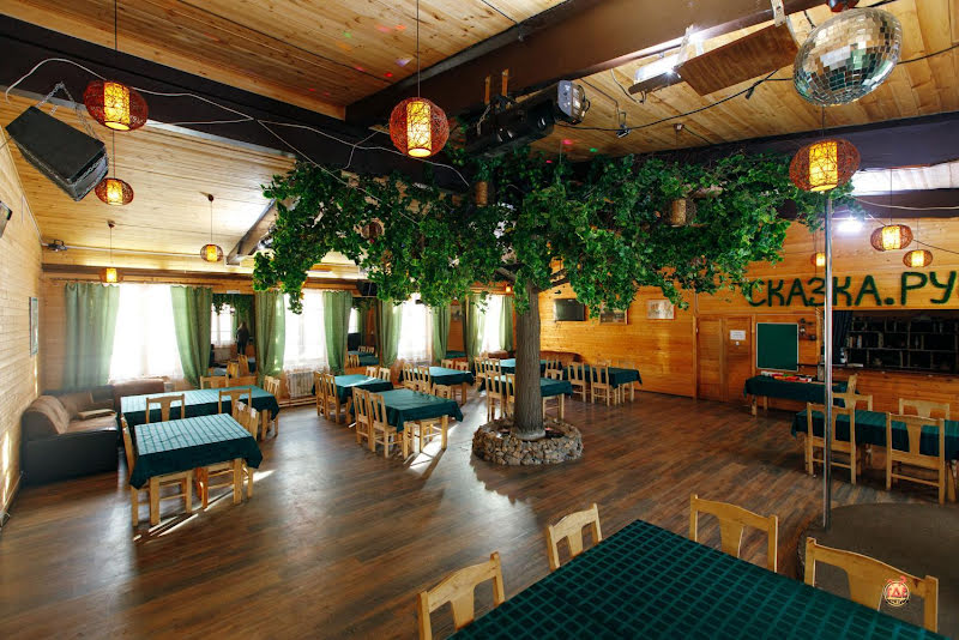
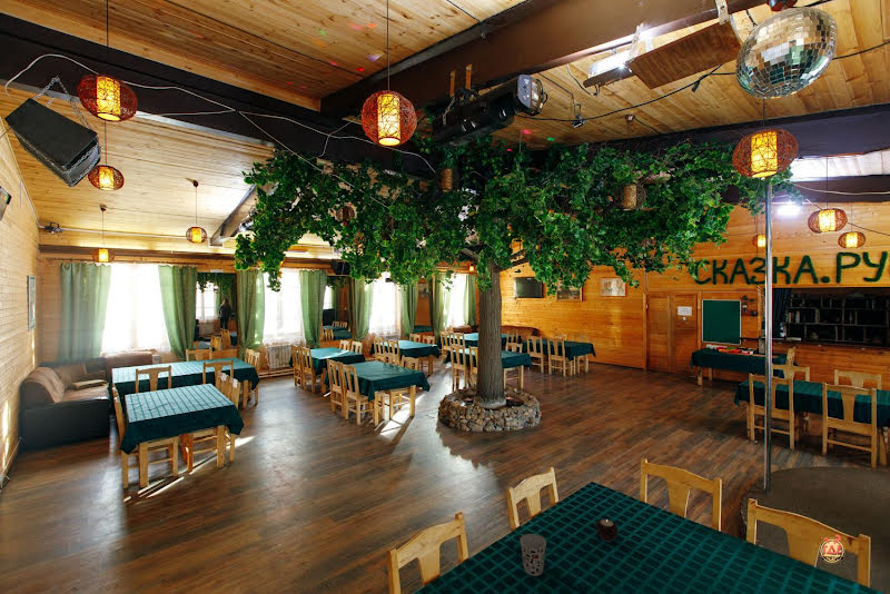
+ cup (533, 555)
+ candle (606, 528)
